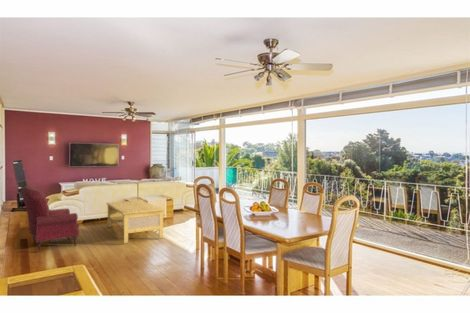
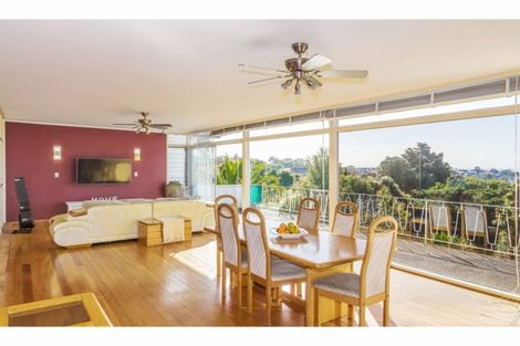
- armchair (50, 216)
- coffee table (133, 219)
